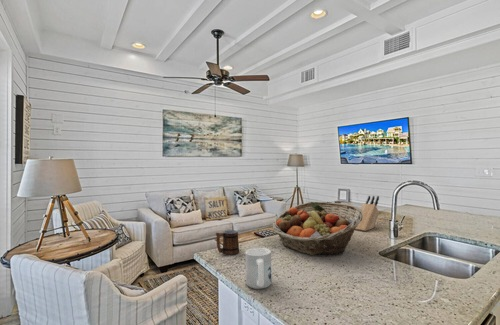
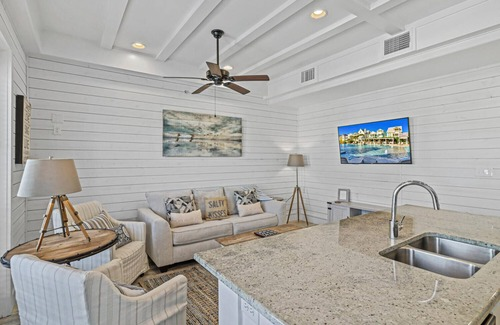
- knife block (367, 211)
- mug (227, 241)
- fruit basket (315, 225)
- mug (260, 268)
